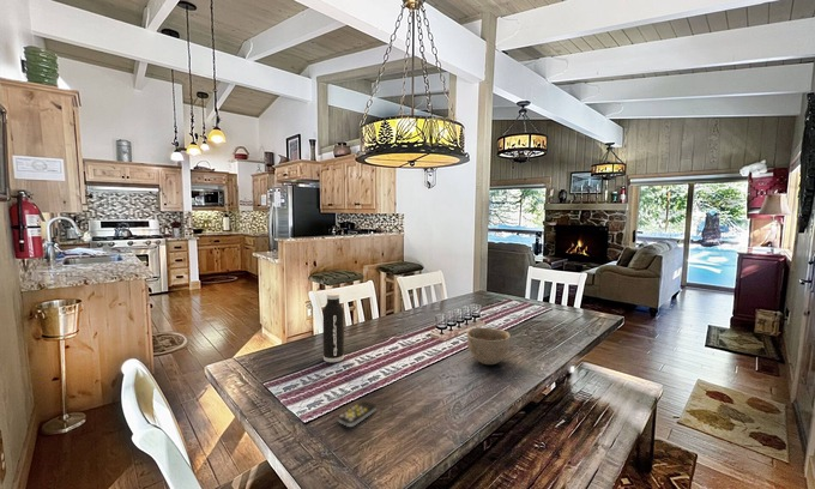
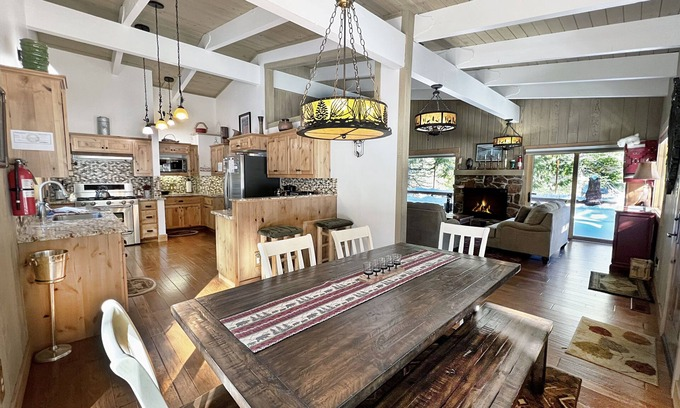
- water bottle (333, 326)
- remote control (357, 412)
- bowl (487, 348)
